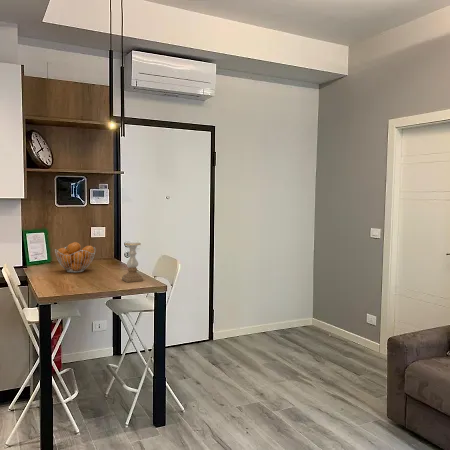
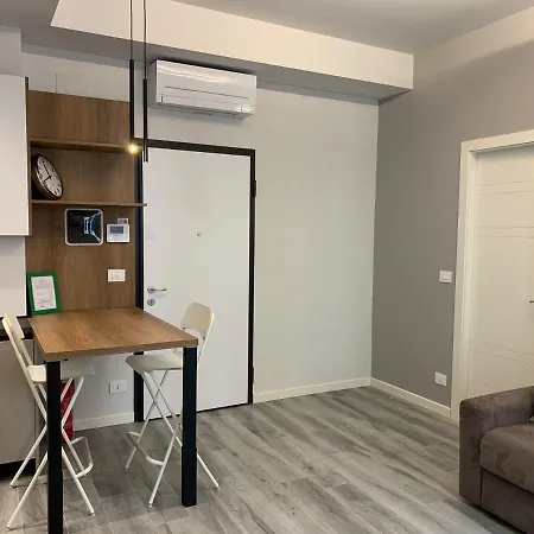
- fruit basket (75, 256)
- candle holder (132, 261)
